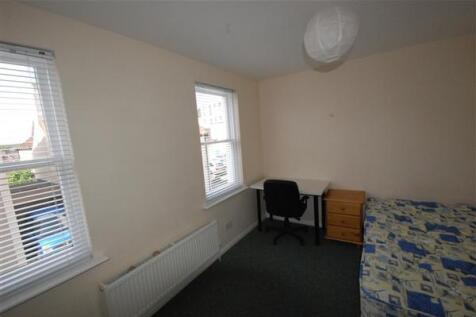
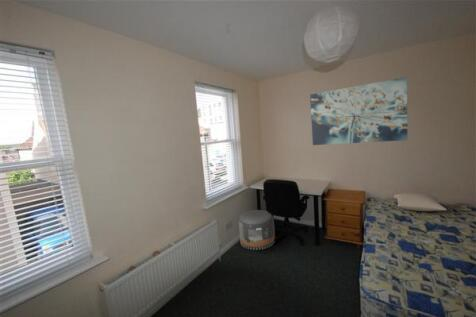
+ pouf (256, 226)
+ wall art (354, 115)
+ pillow (417, 202)
